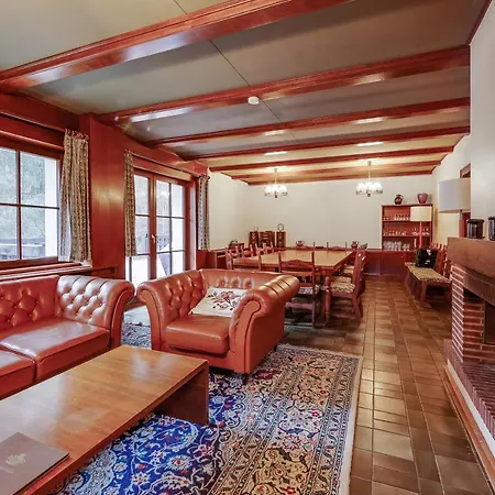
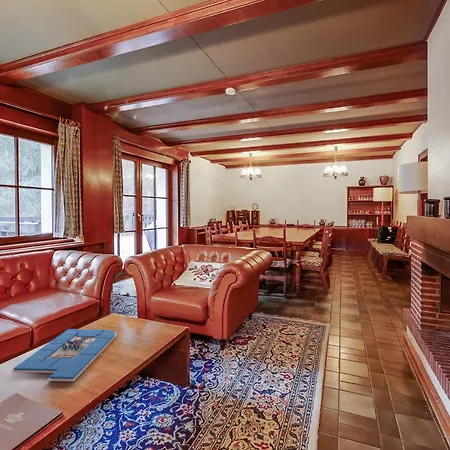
+ board game (70, 348)
